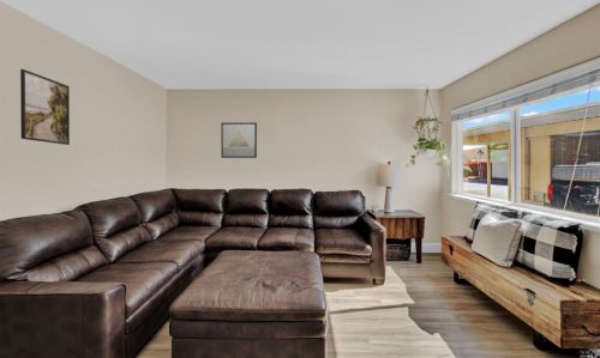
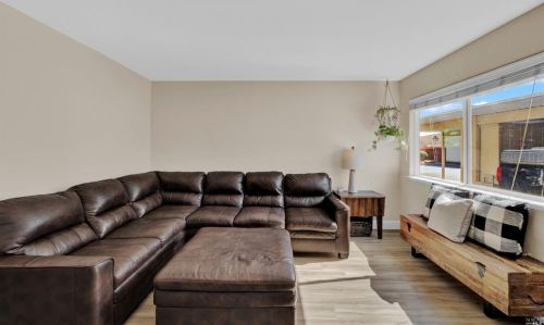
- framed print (47, 110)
- wall art (239, 140)
